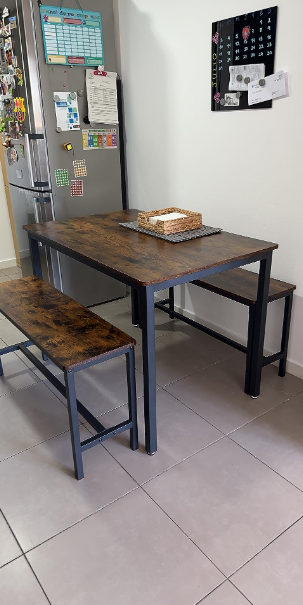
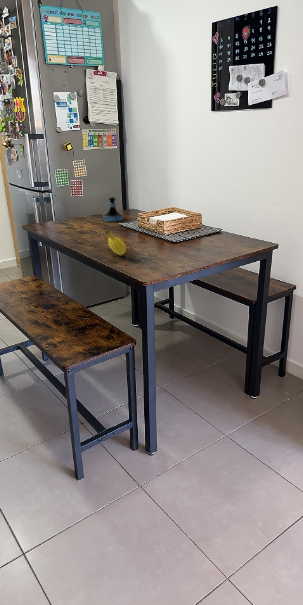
+ tequila bottle (112, 209)
+ fruit (112, 240)
